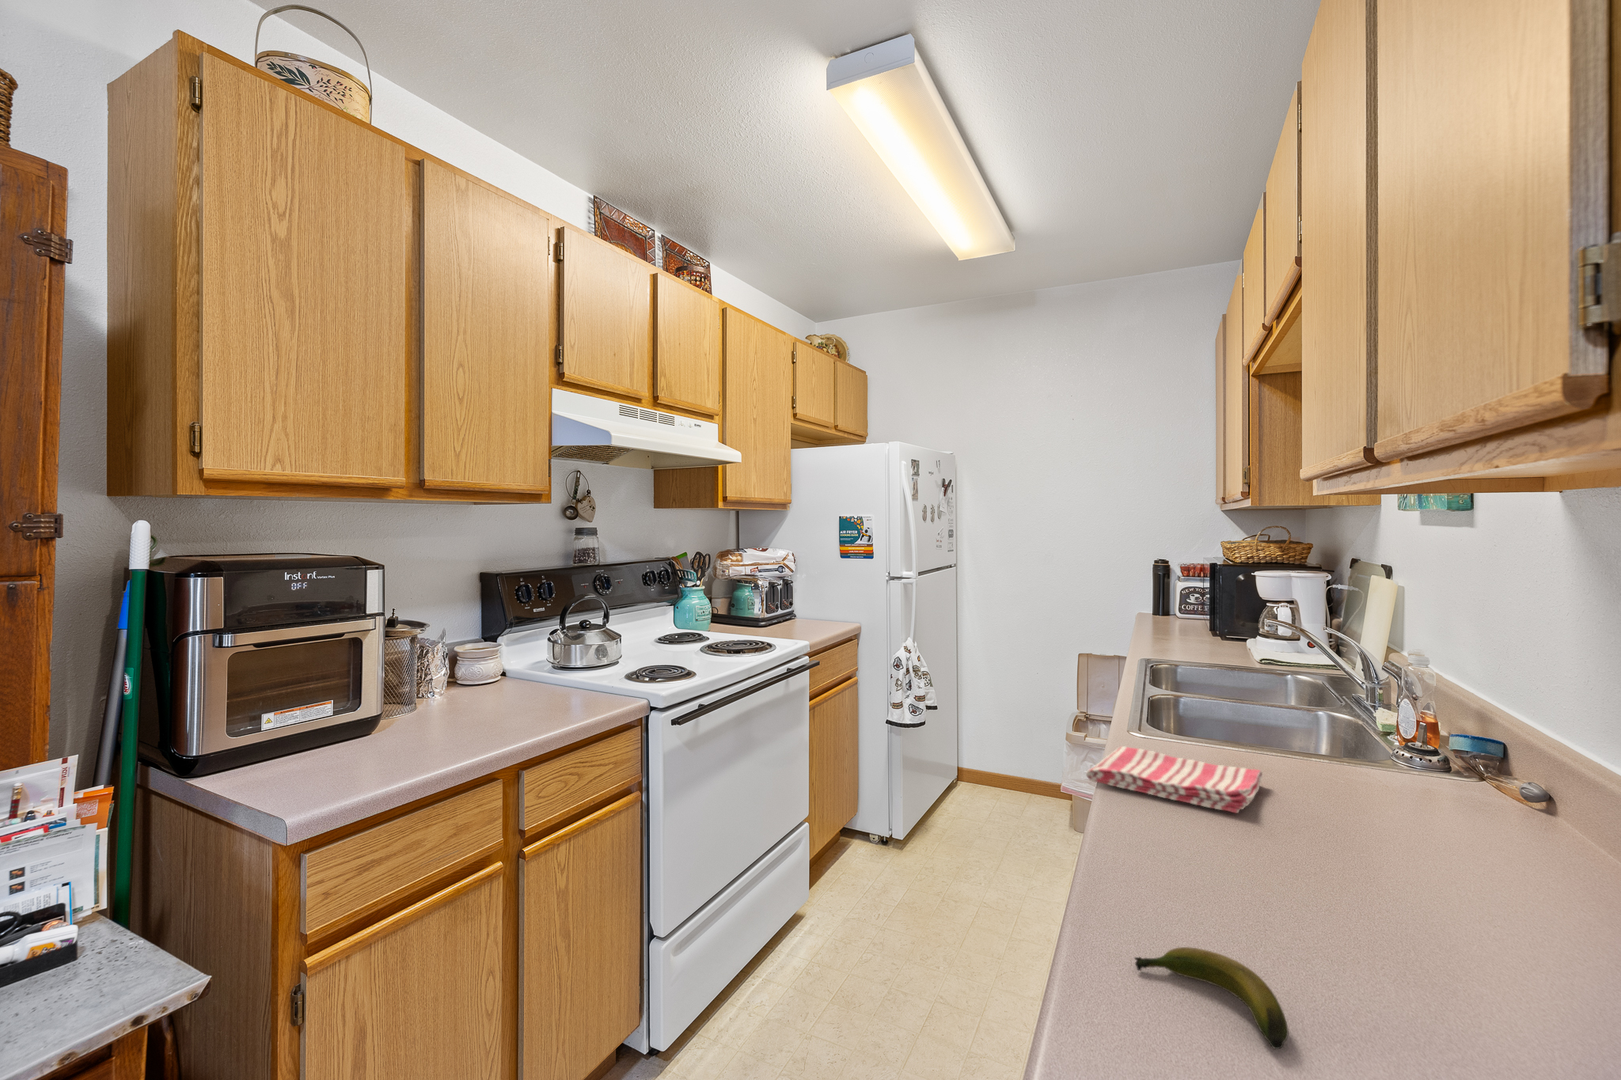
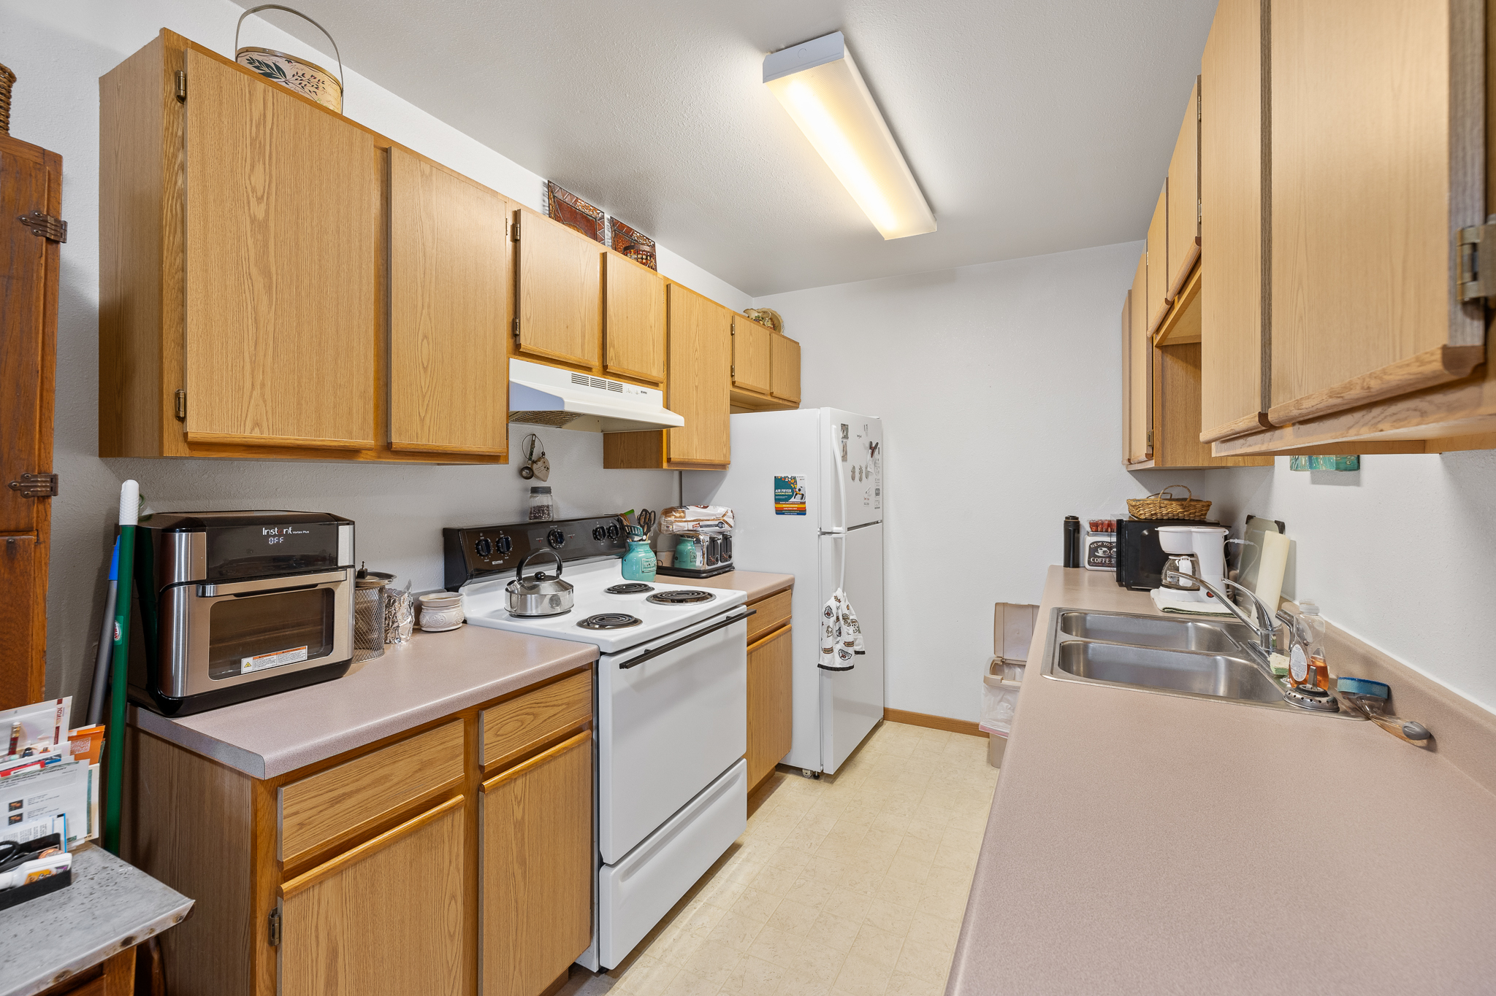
- banana (1209, 980)
- dish towel (1173, 773)
